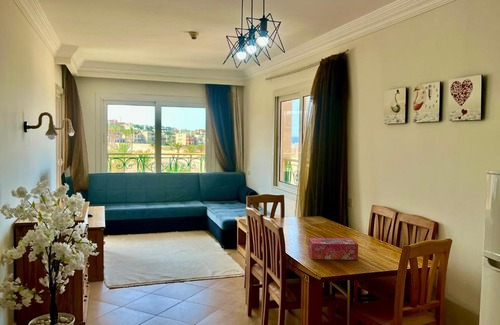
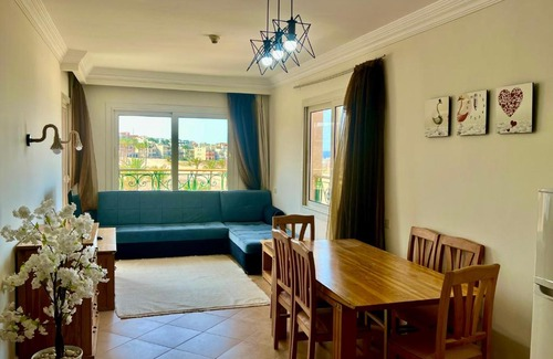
- tissue box (332, 248)
